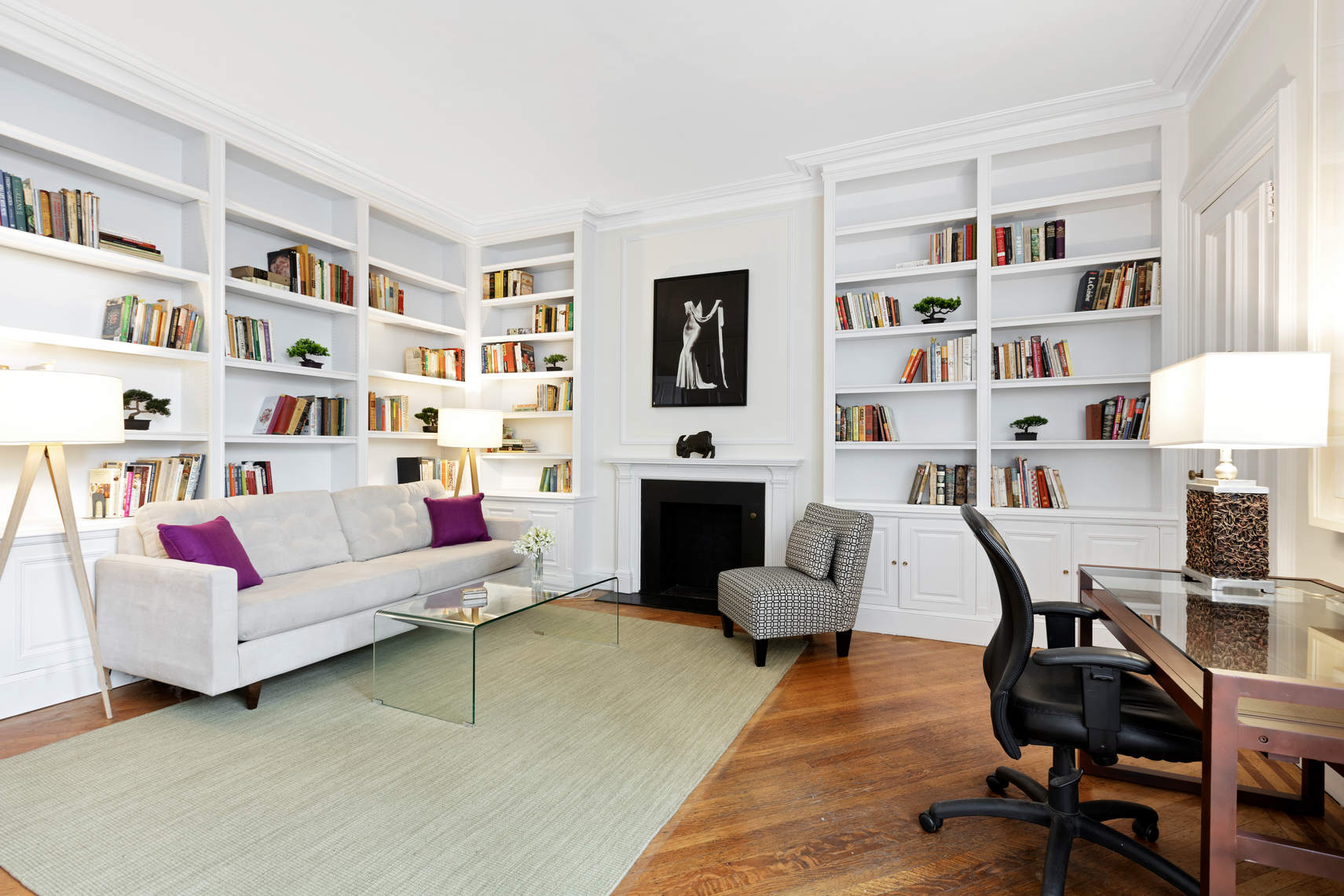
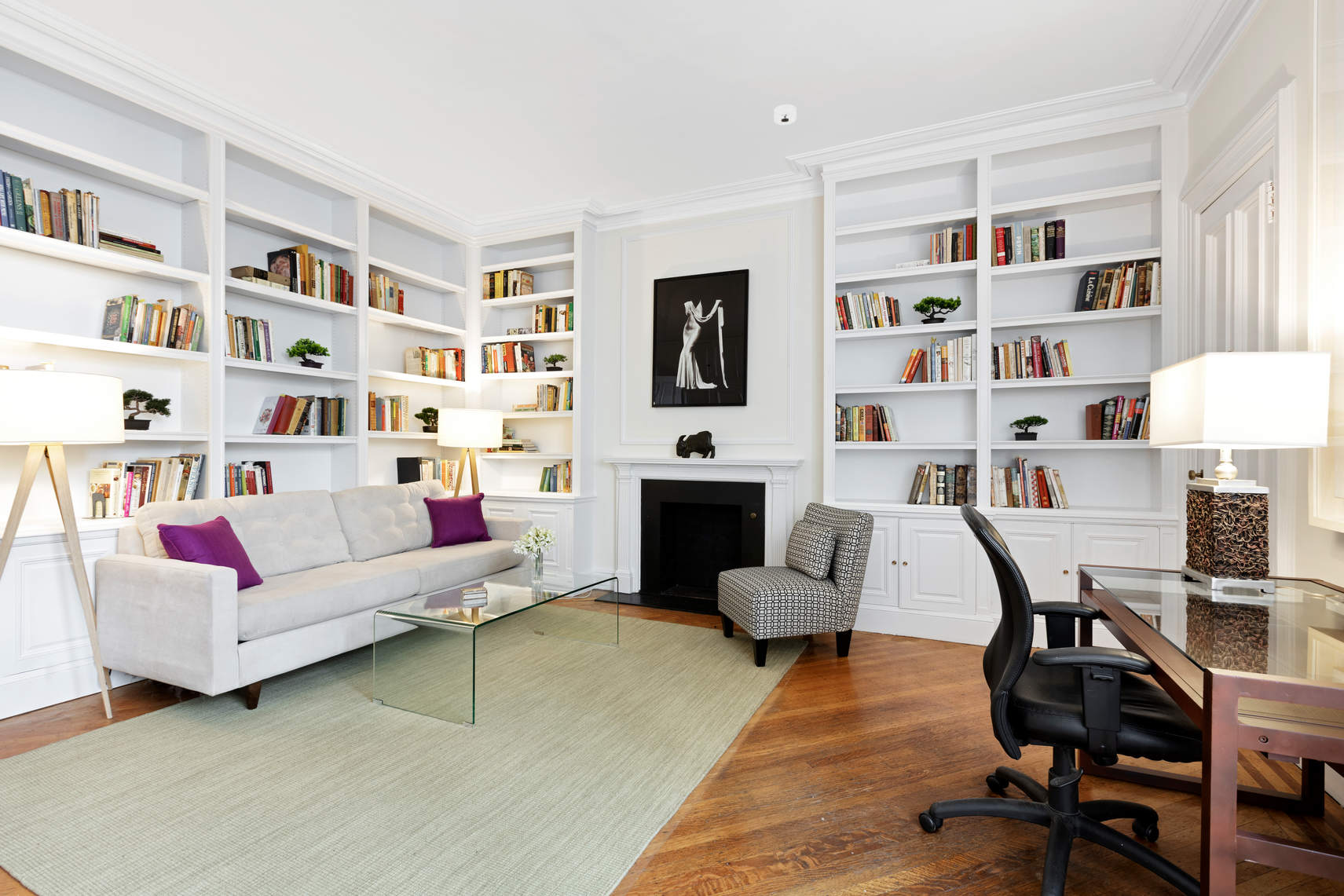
+ smoke detector (785, 115)
